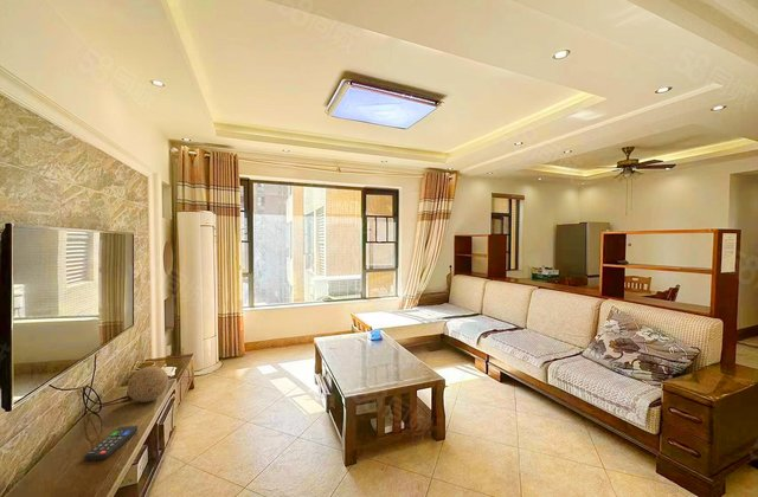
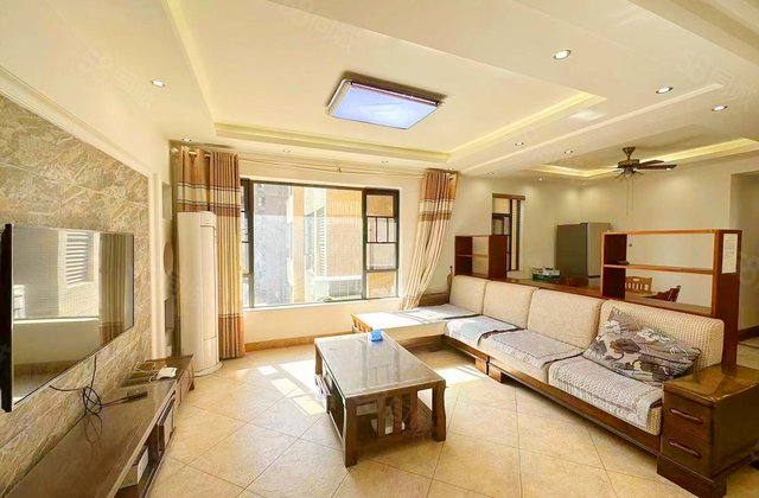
- remote control (113, 441)
- decorative ball (148, 383)
